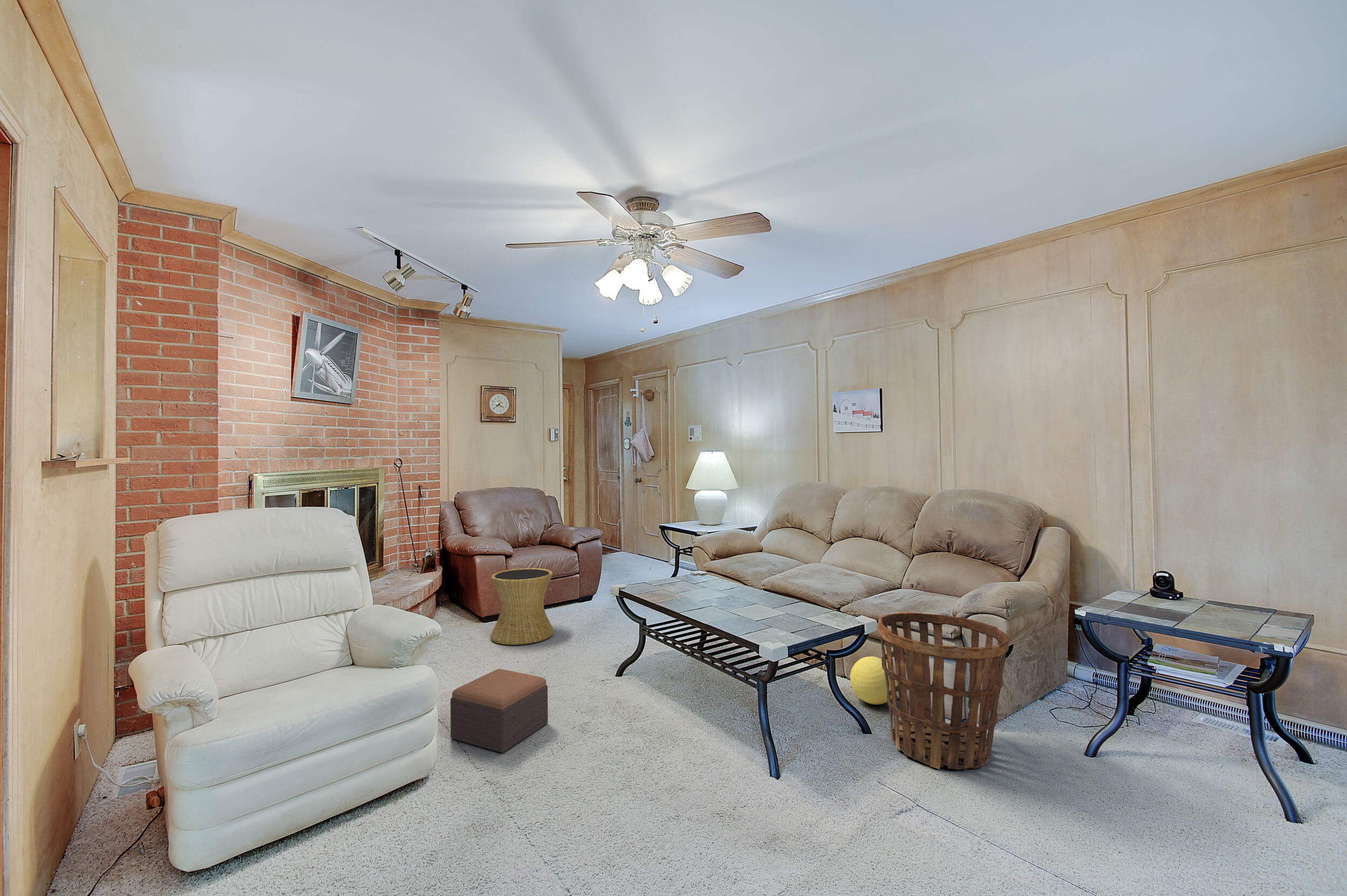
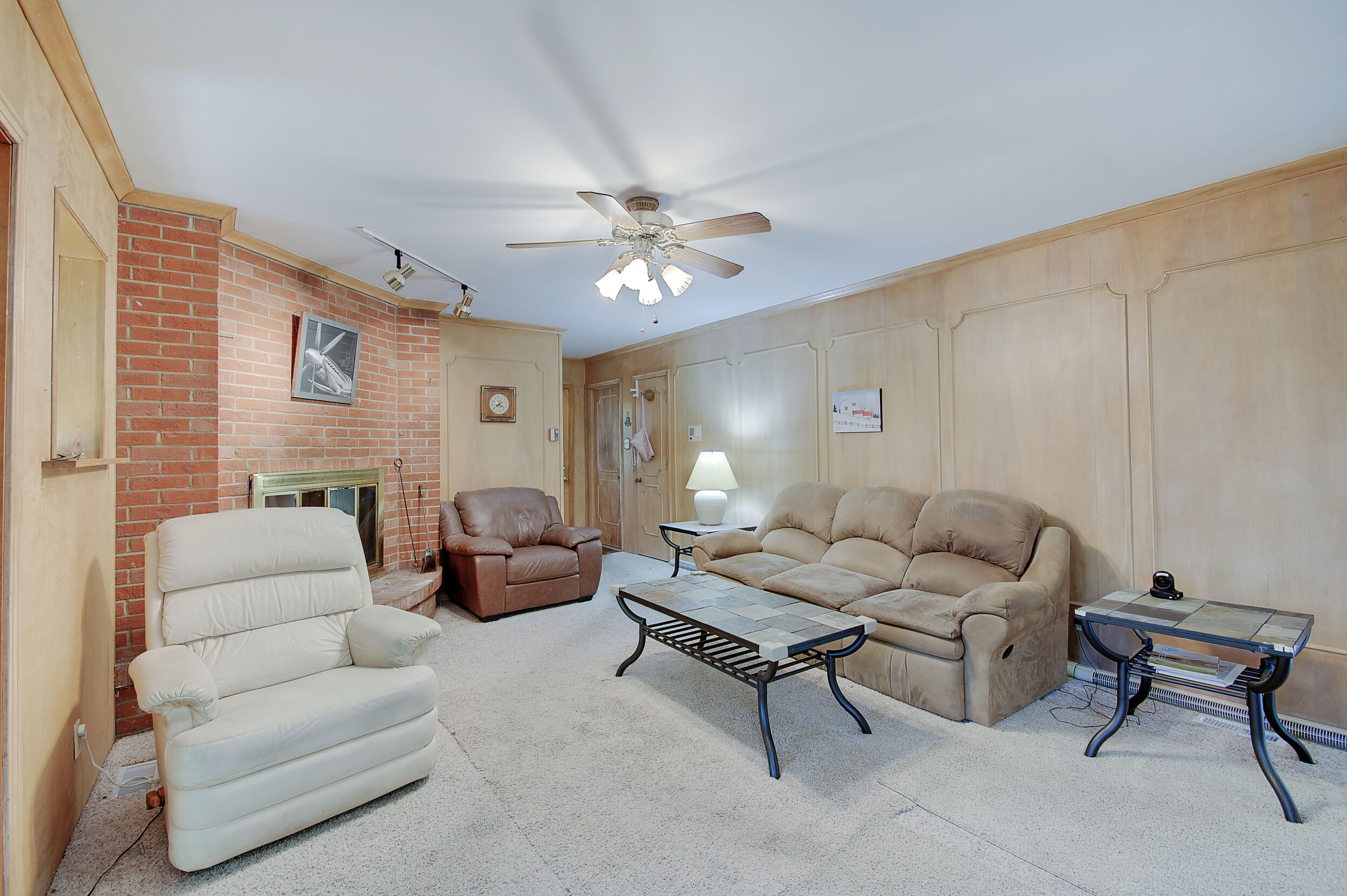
- footstool (500, 706)
- basket (941, 686)
- decorative ball (873, 680)
- side table (522, 604)
